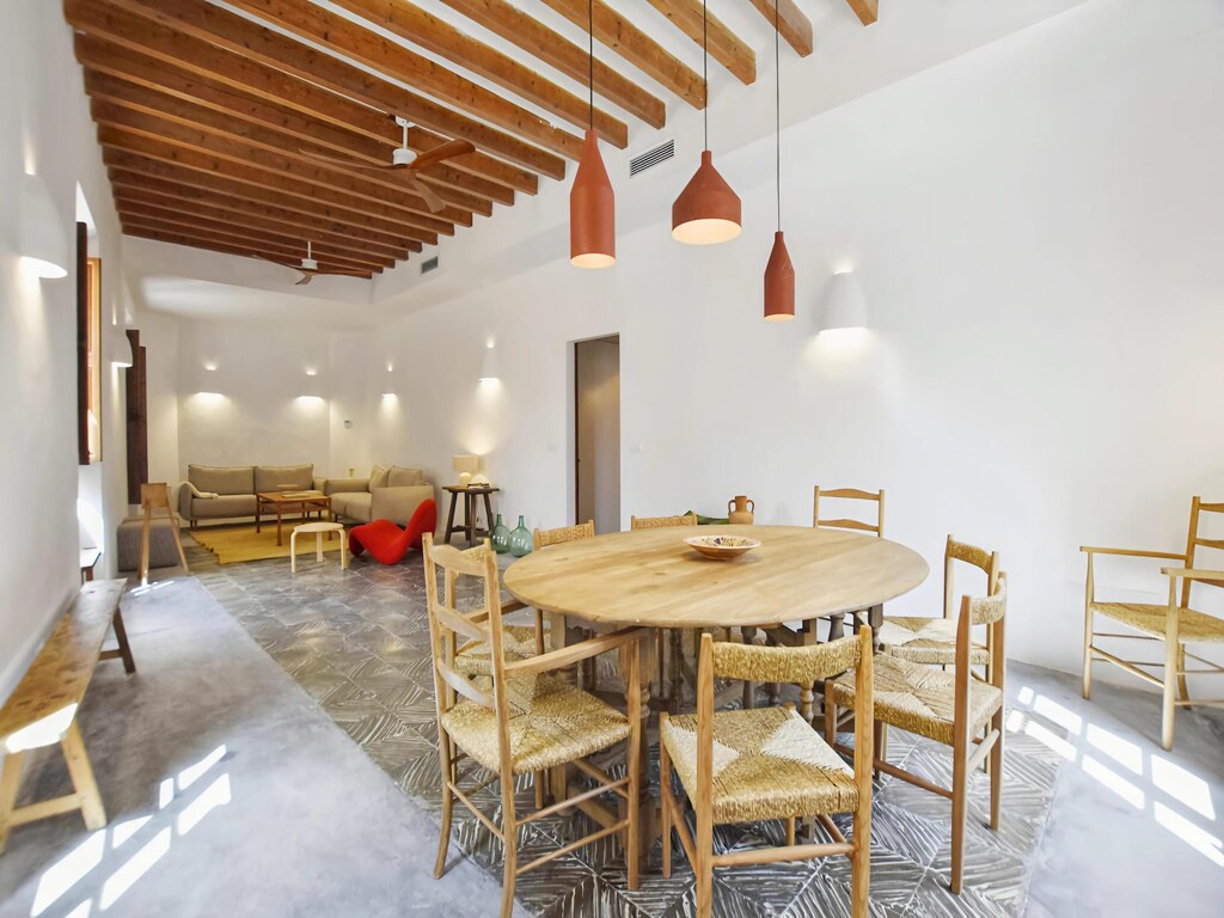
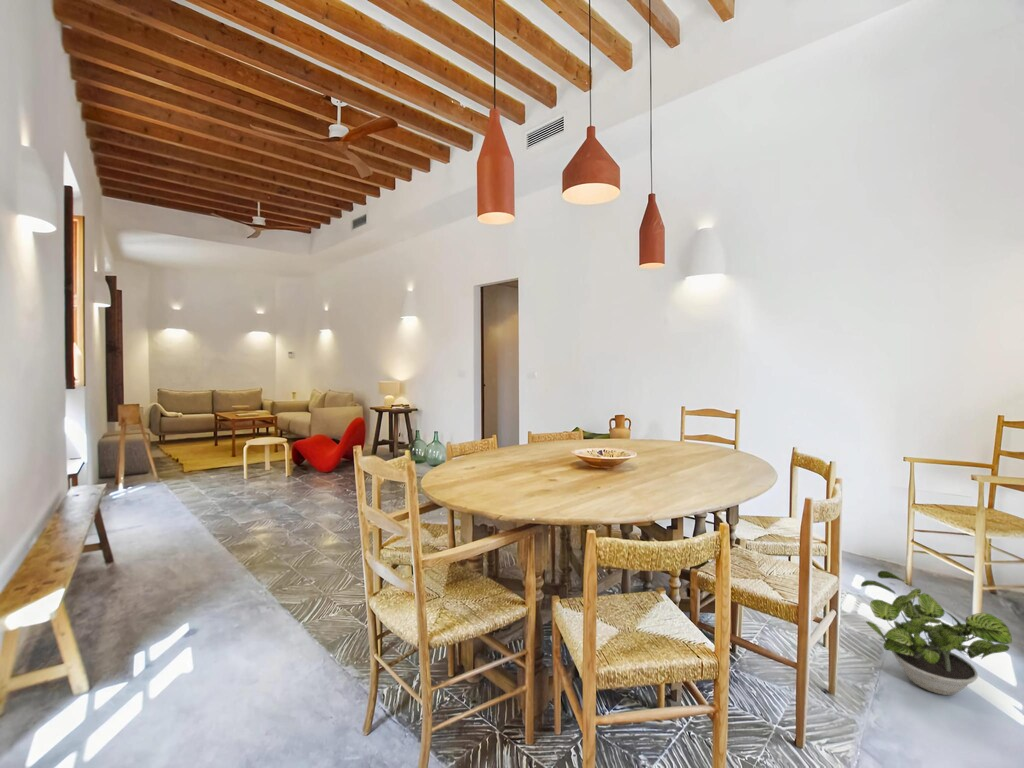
+ potted plant (927, 632)
